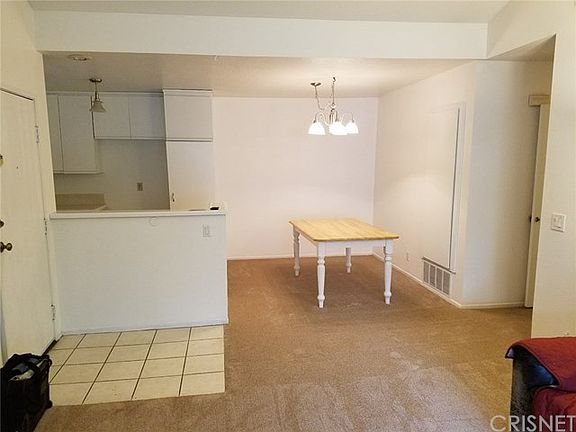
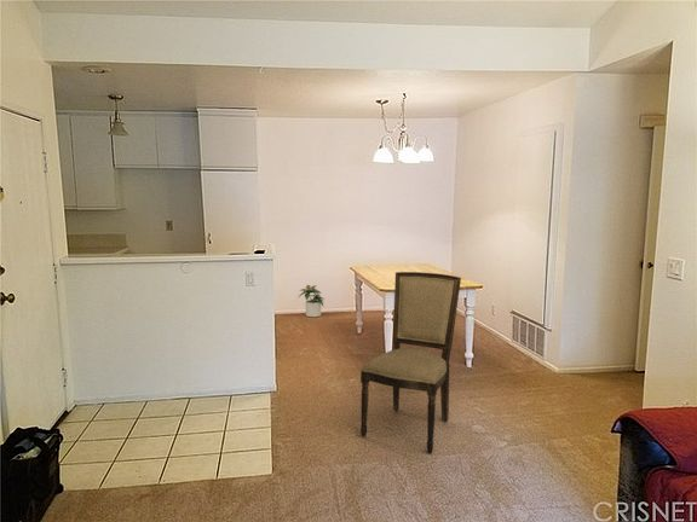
+ potted plant (311, 301)
+ dining chair (411, 354)
